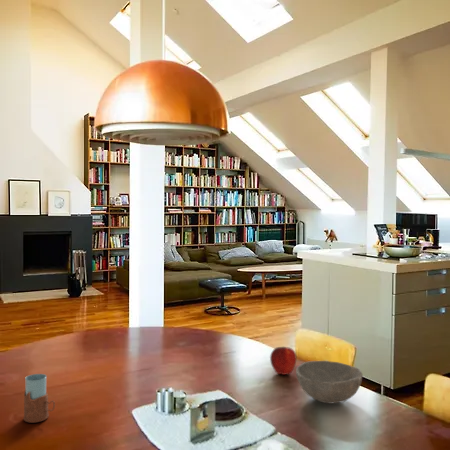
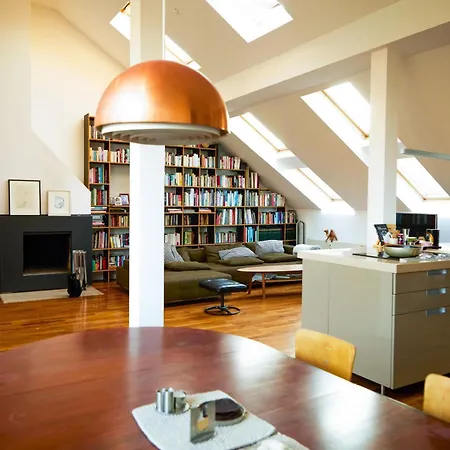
- bowl (328, 385)
- apple (283, 359)
- drinking glass (40, 398)
